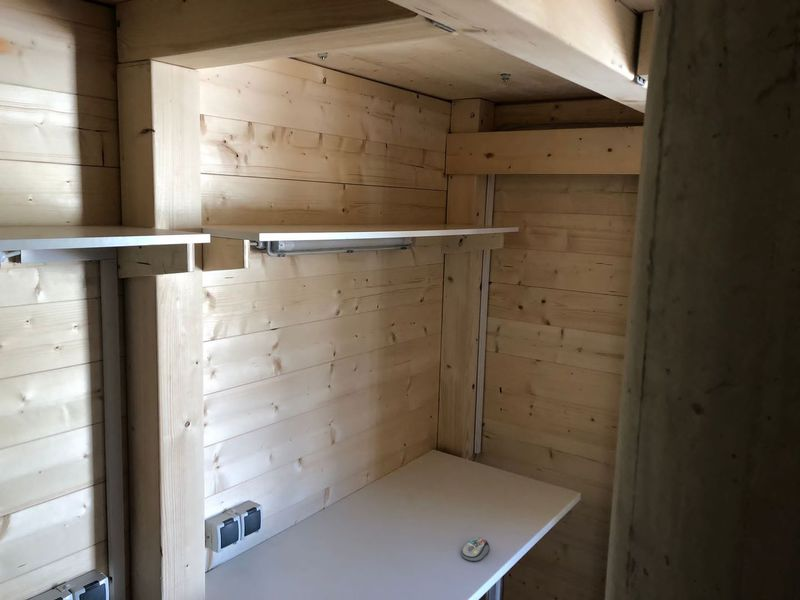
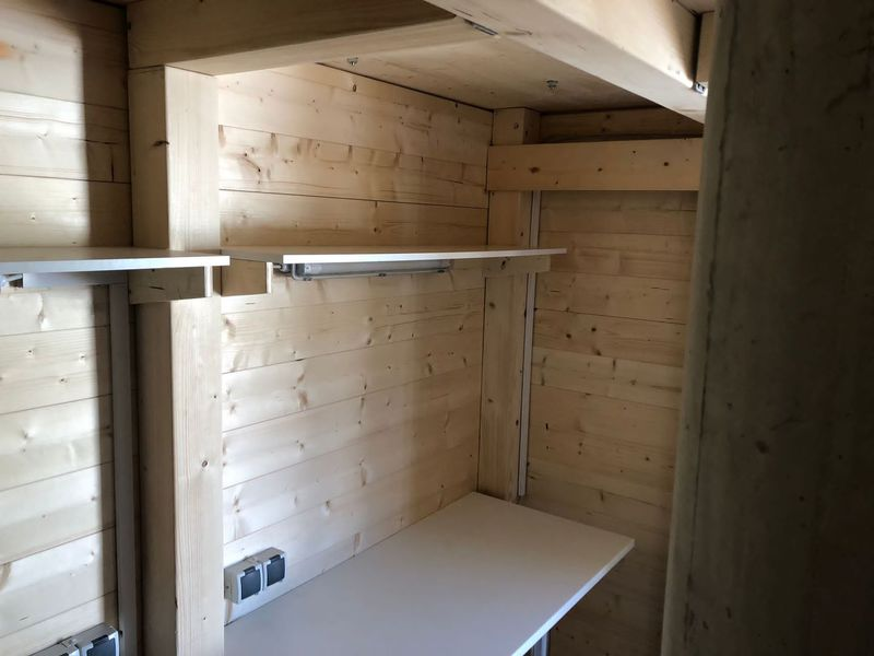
- computer mouse (475, 547)
